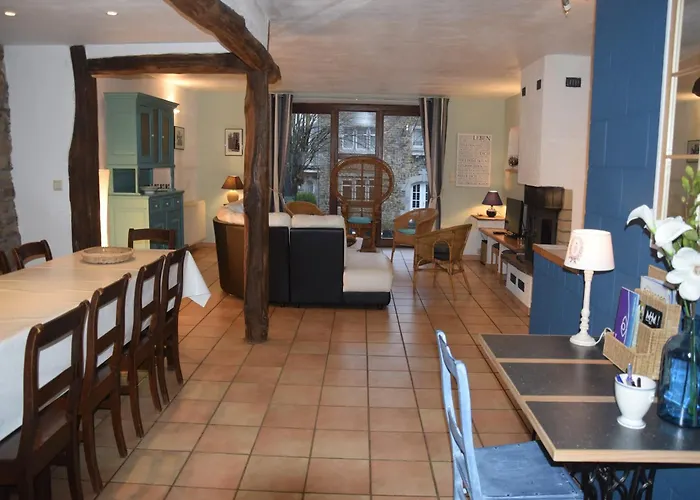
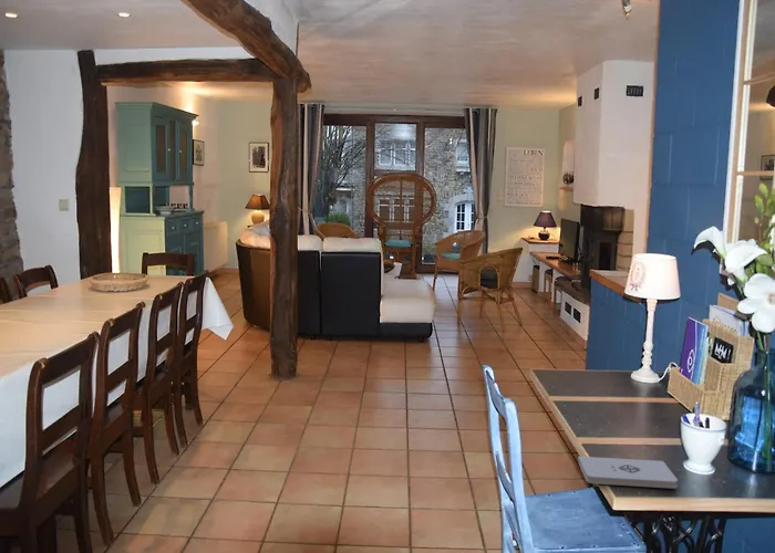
+ notepad (626, 471)
